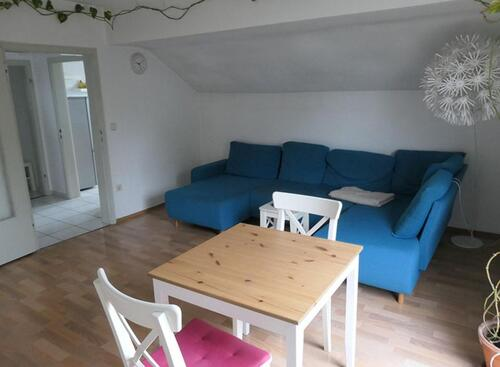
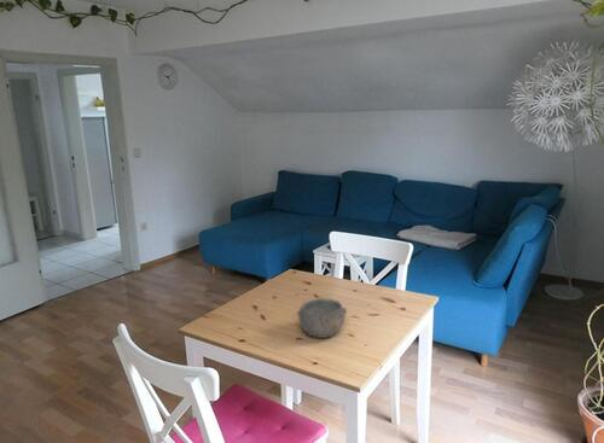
+ bowl (321, 319)
